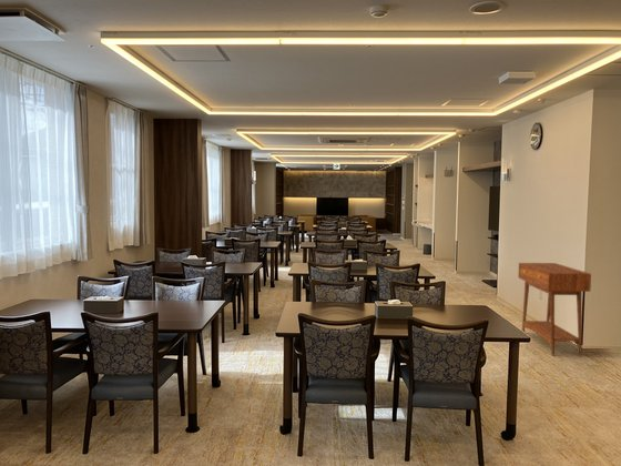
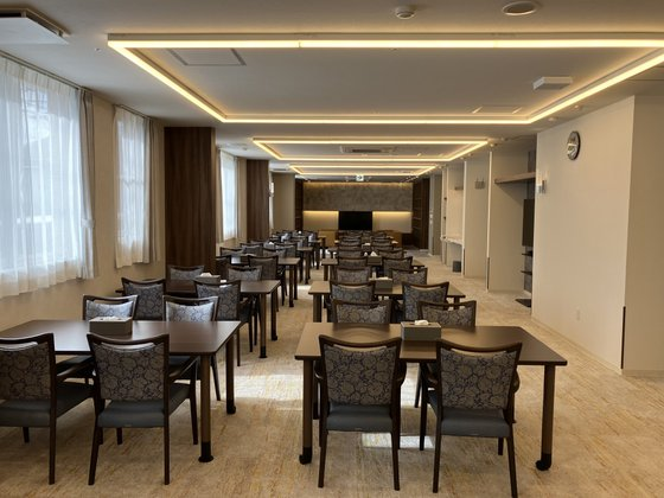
- console table (550, 305)
